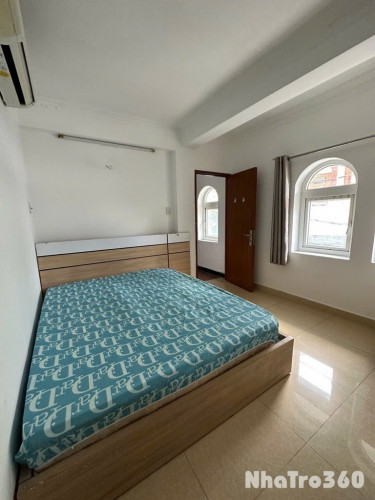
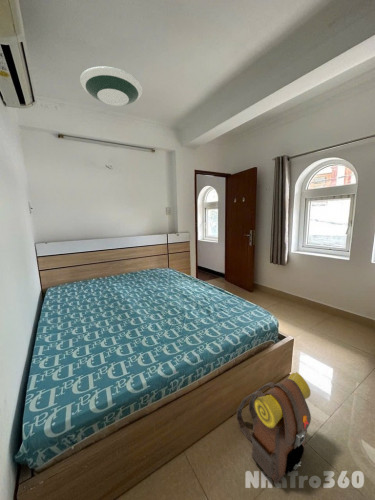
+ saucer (113, 95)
+ backpack (271, 411)
